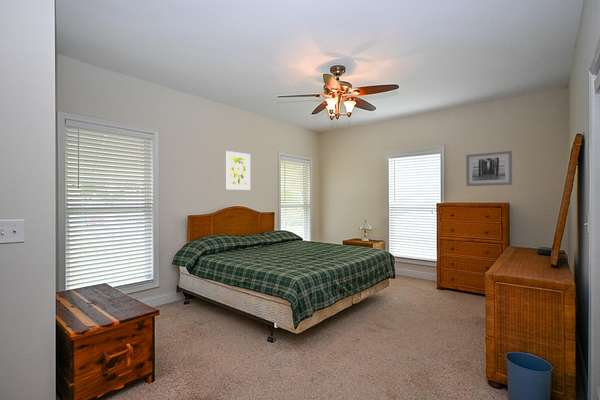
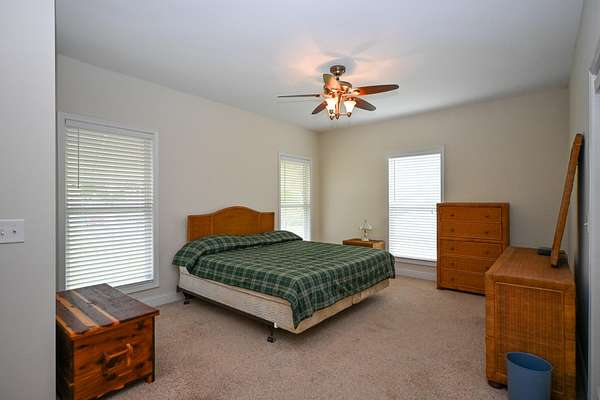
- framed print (238, 171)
- wall art (488, 169)
